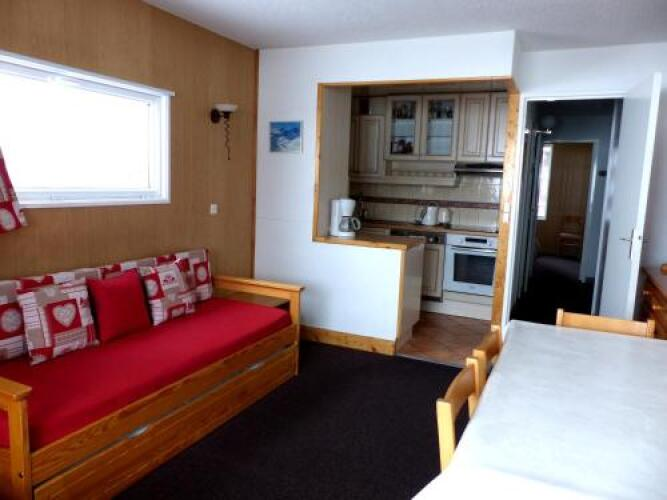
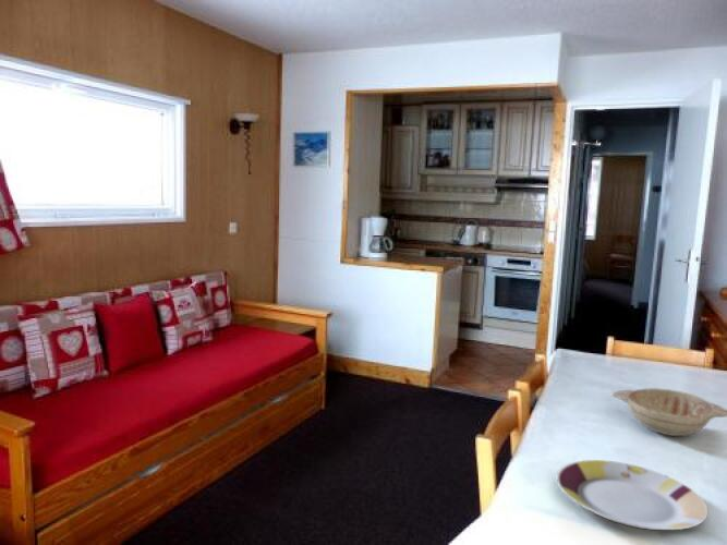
+ decorative bowl (667, 414)
+ plate (628, 495)
